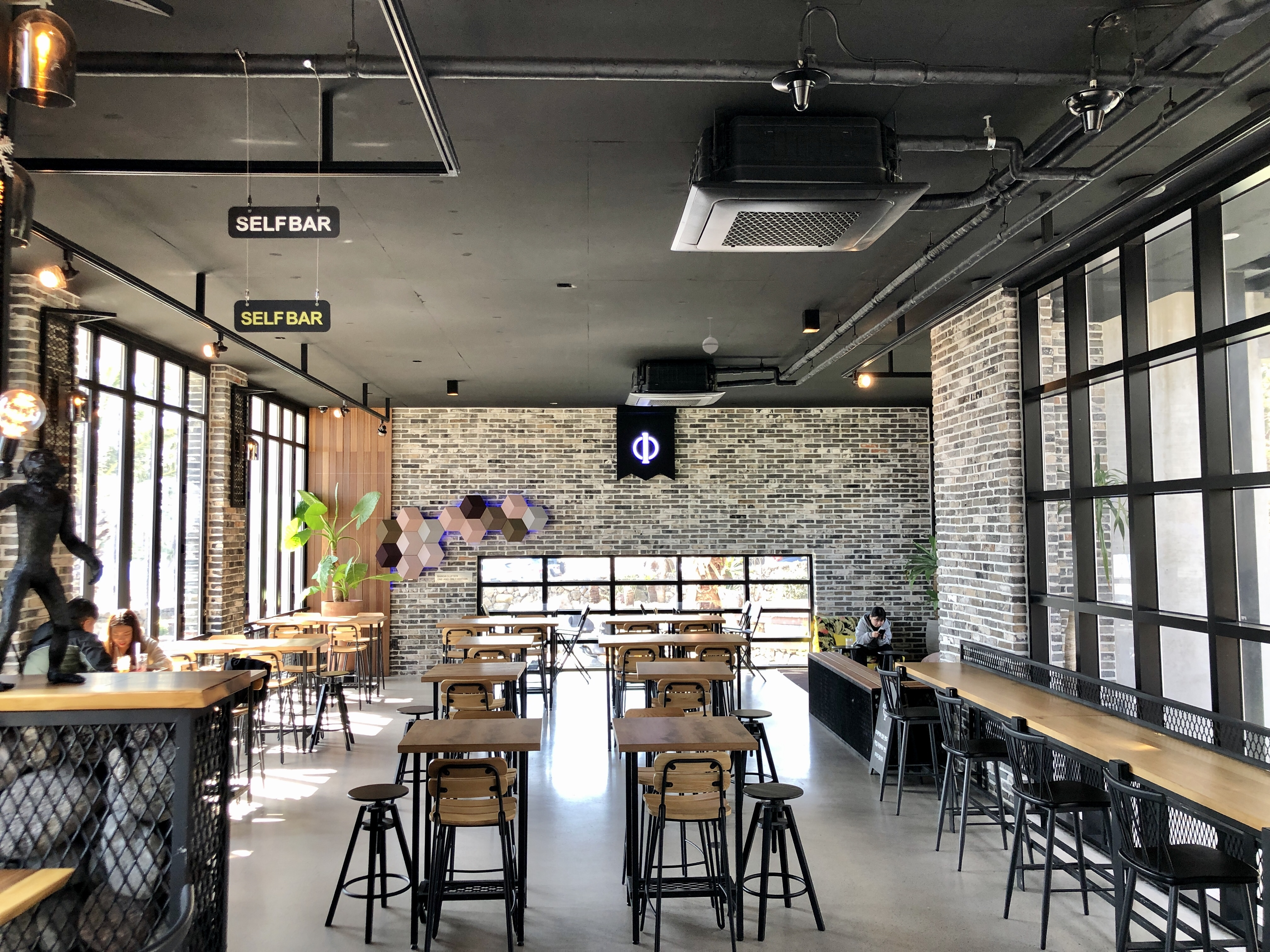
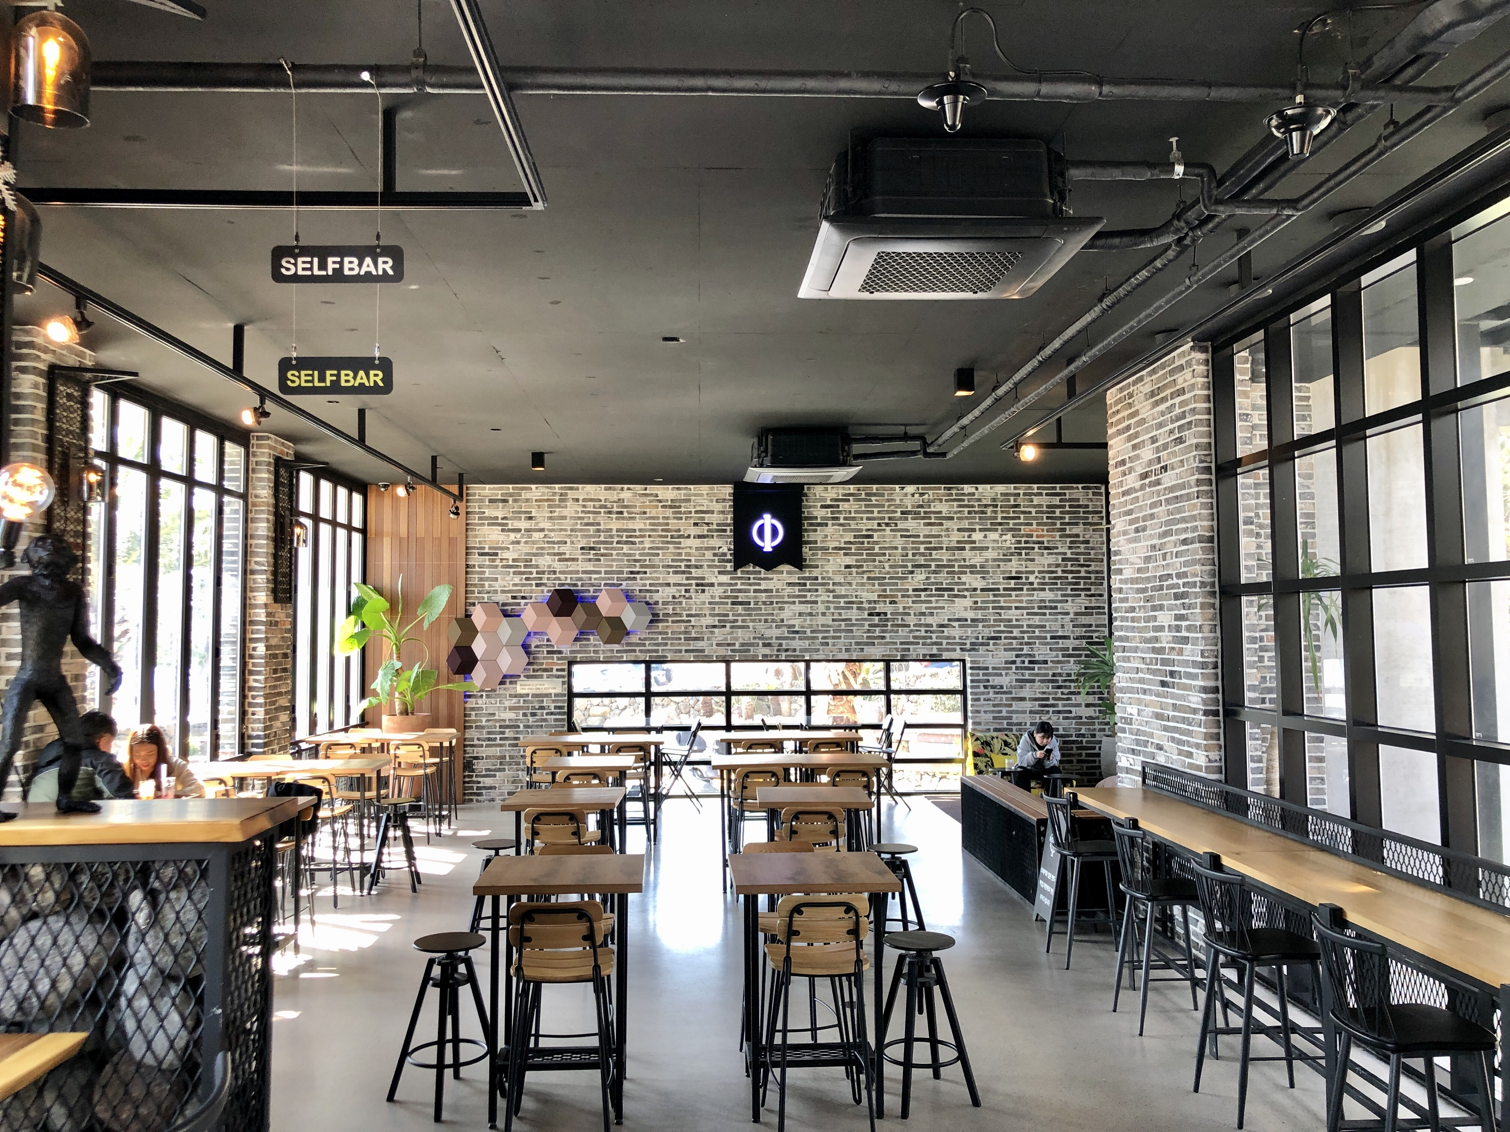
- pendant light (710, 336)
